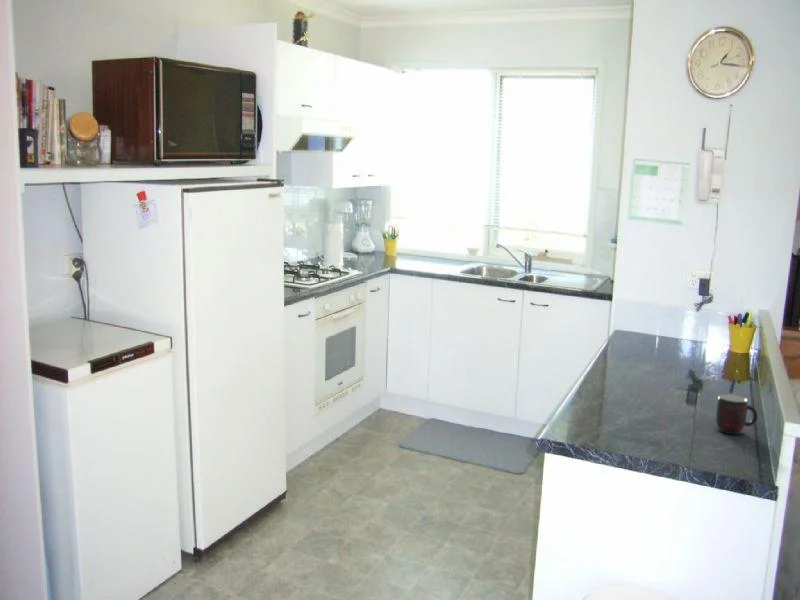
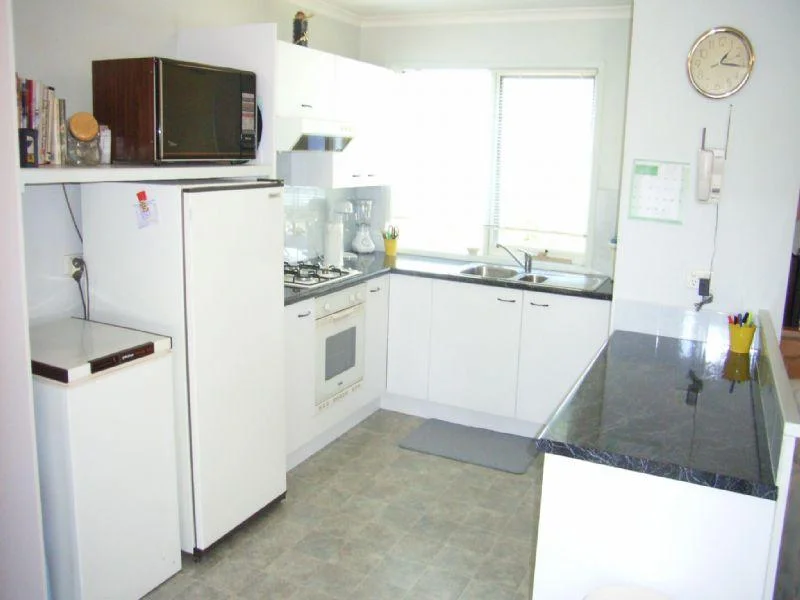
- mug (736, 415)
